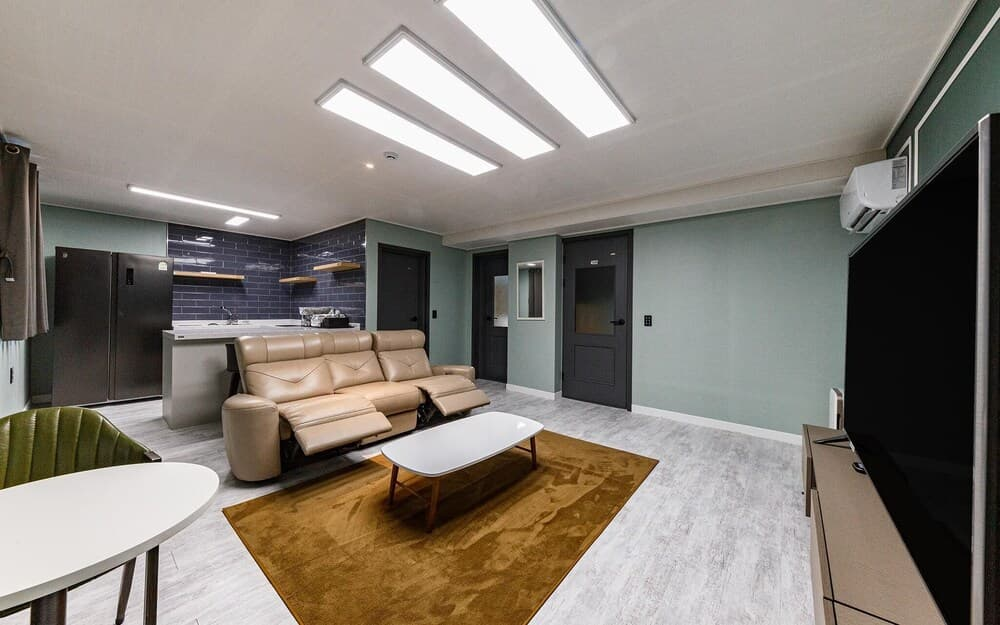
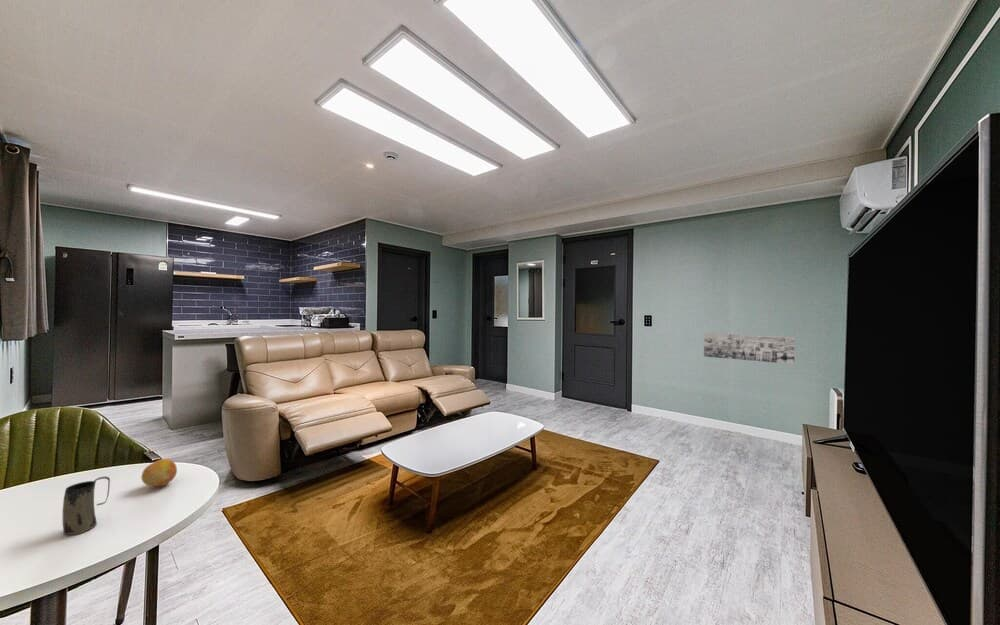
+ mug (86, 503)
+ fruit (159, 472)
+ wall art (746, 347)
